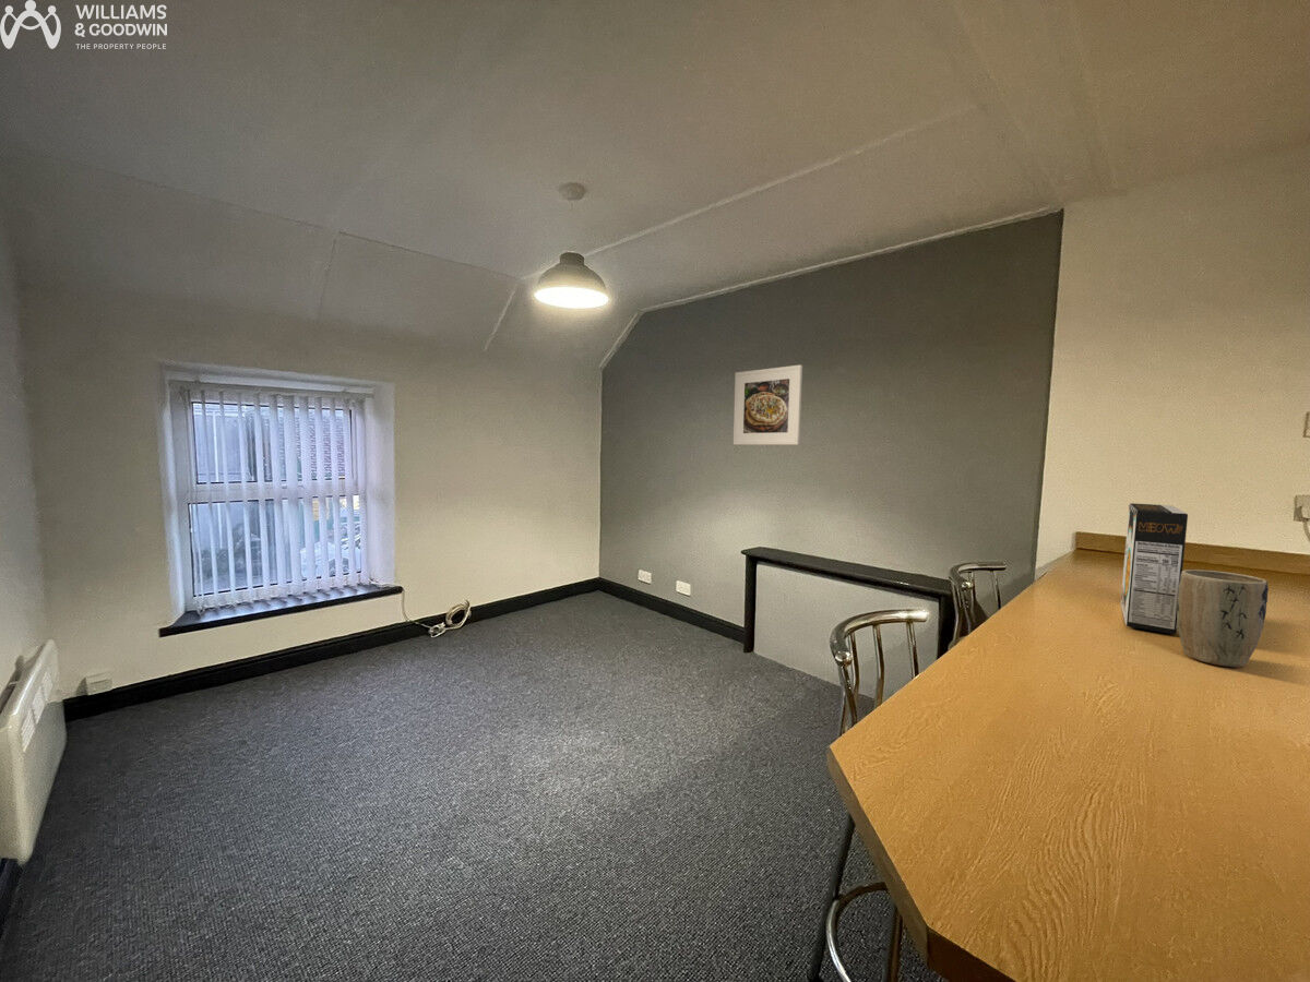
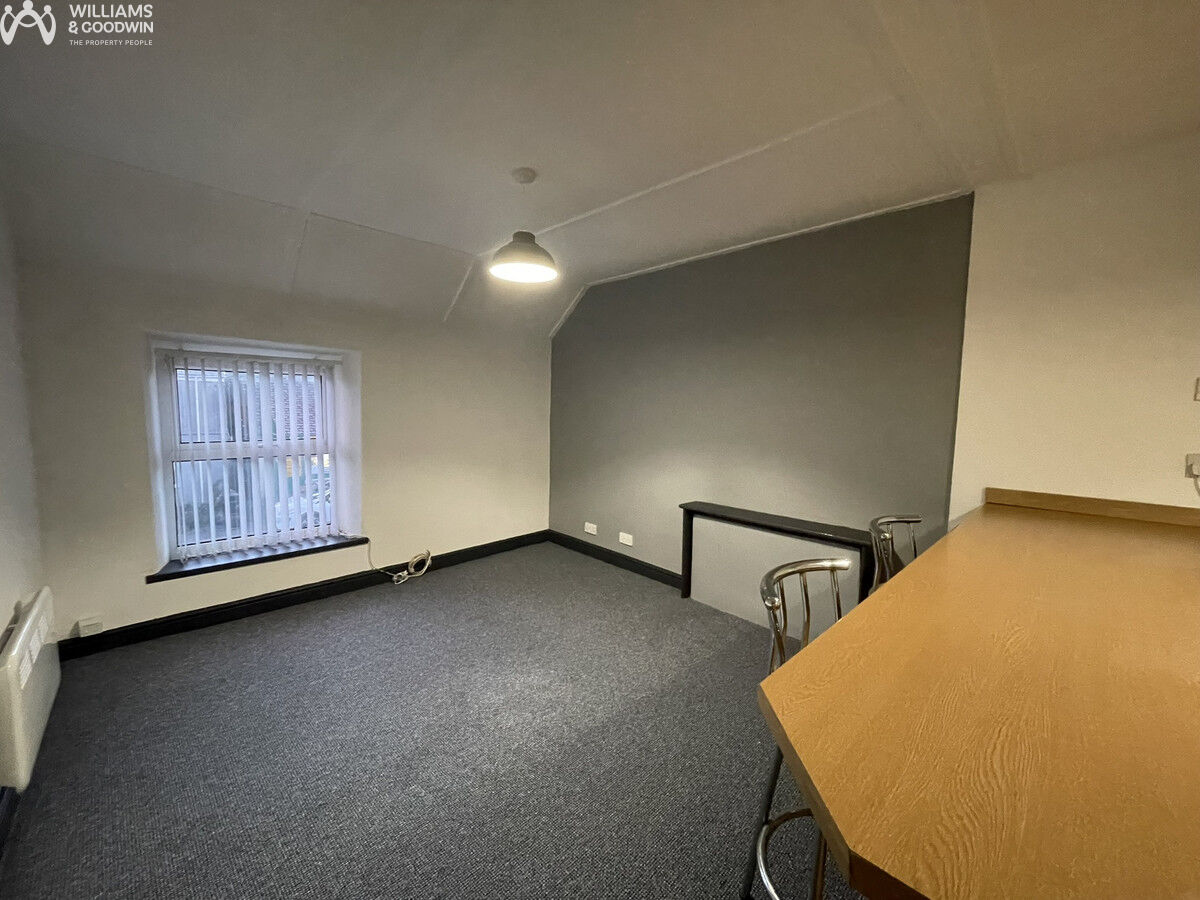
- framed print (765, 407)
- cereal box (1151, 563)
- plant pot (1218, 618)
